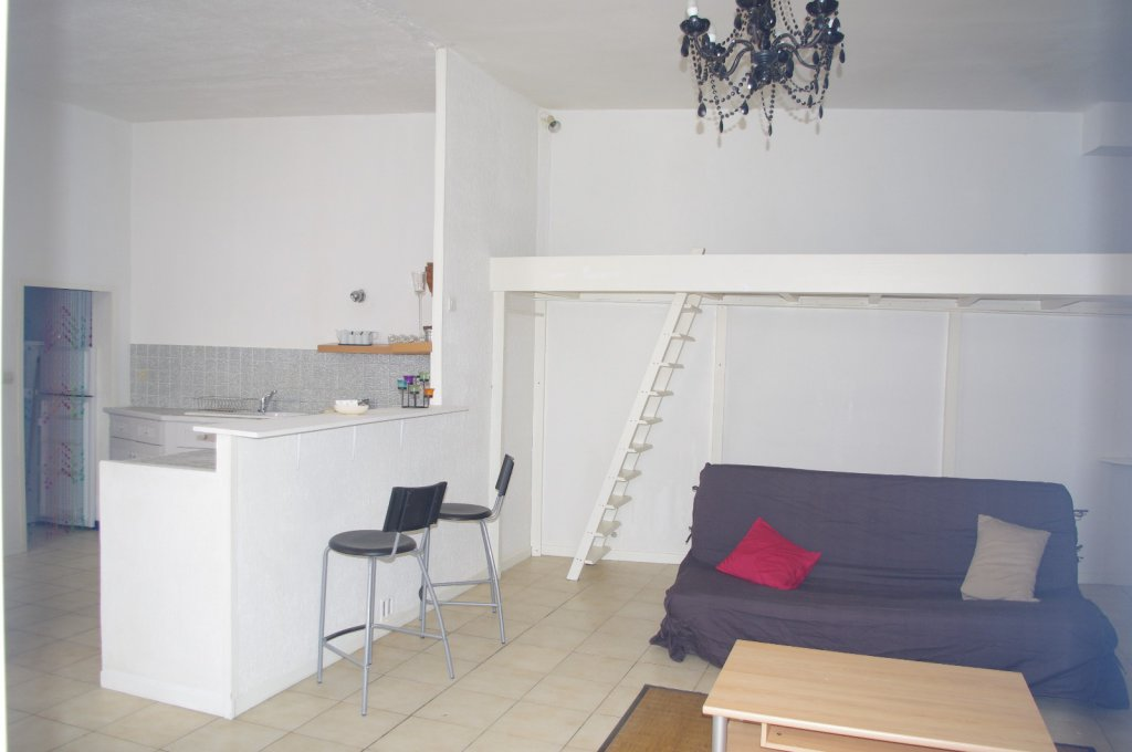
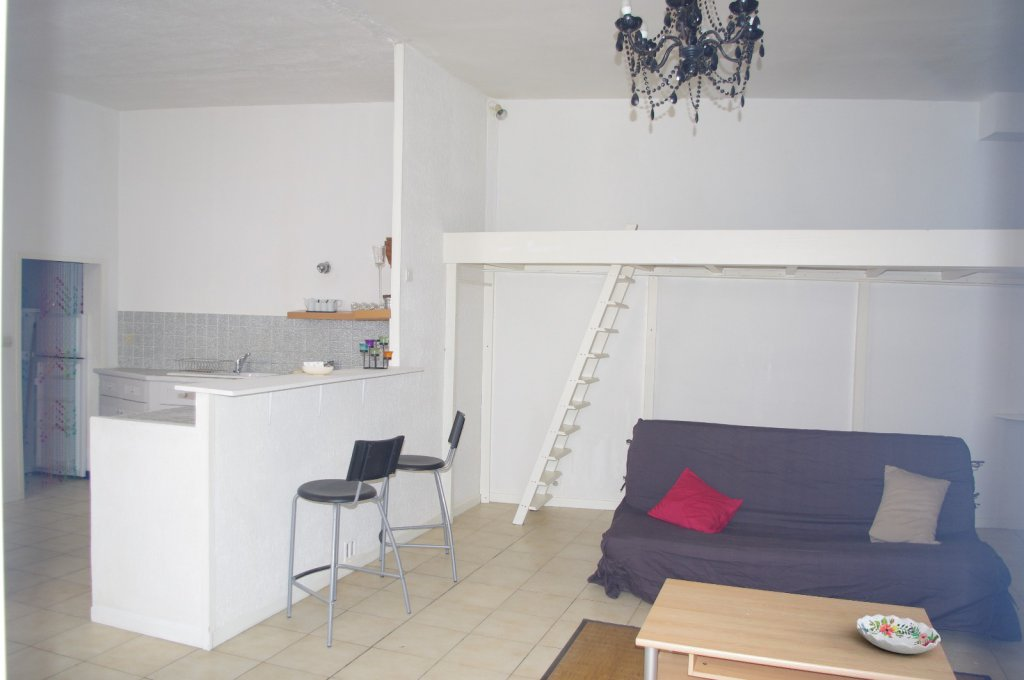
+ decorative bowl (896, 637)
